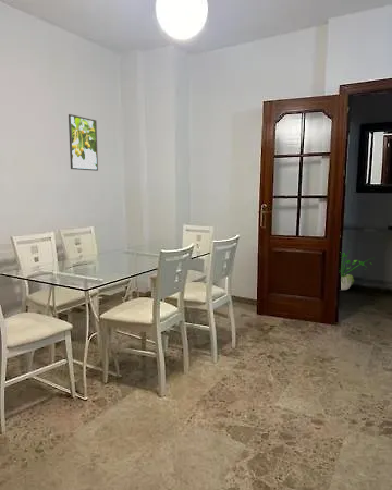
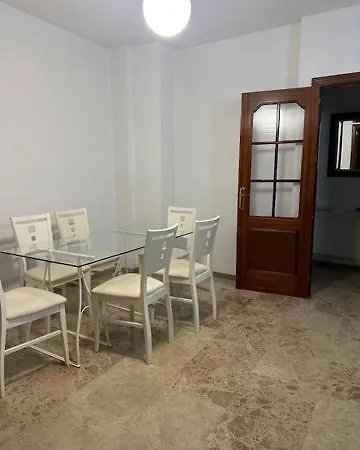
- potted plant (350, 267)
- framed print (84, 144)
